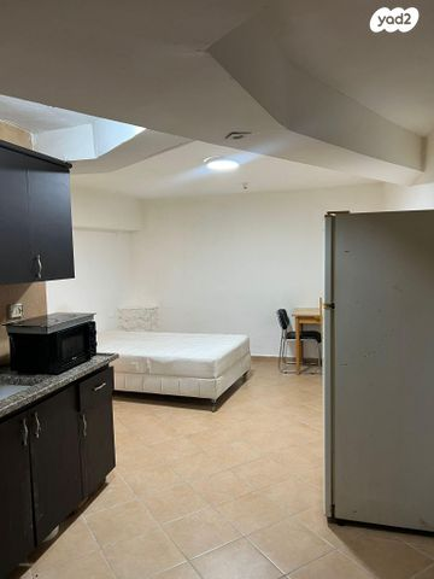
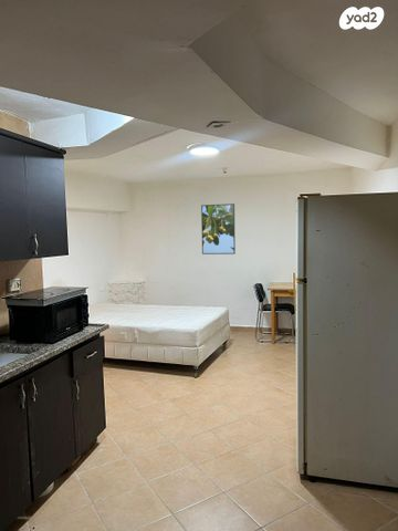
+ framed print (218, 229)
